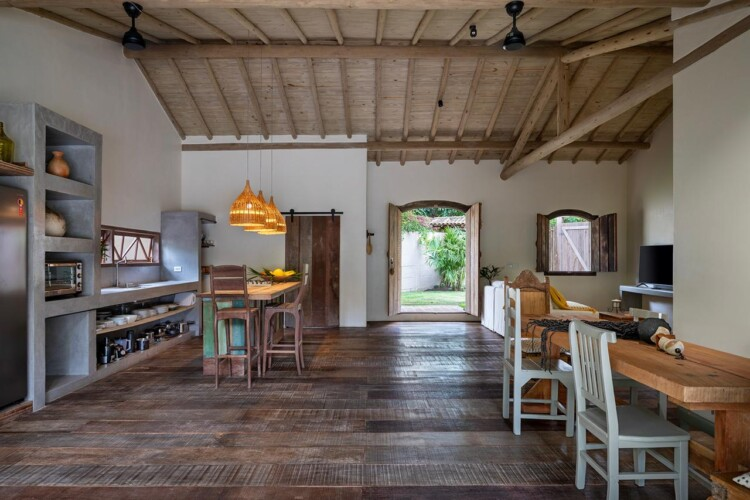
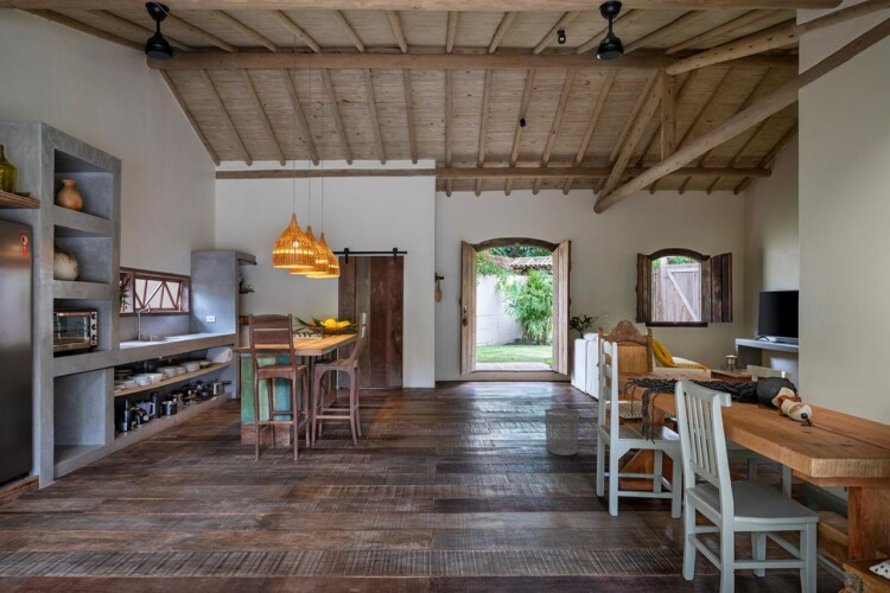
+ waste bin (561, 432)
